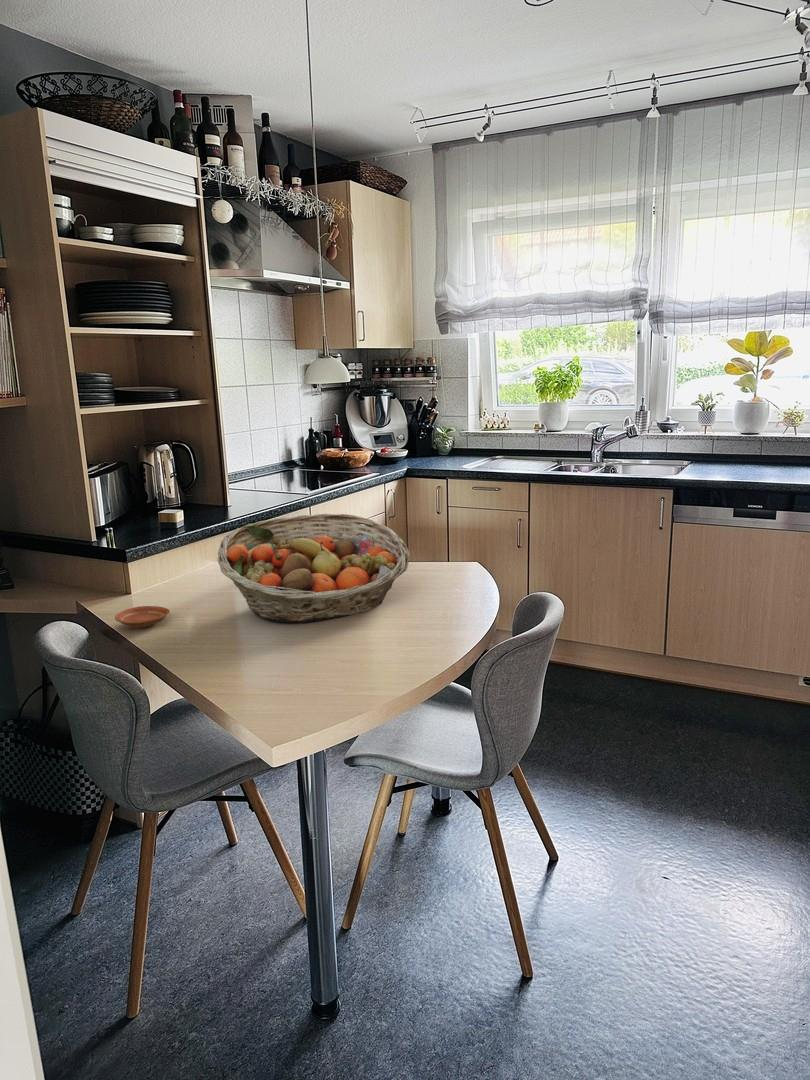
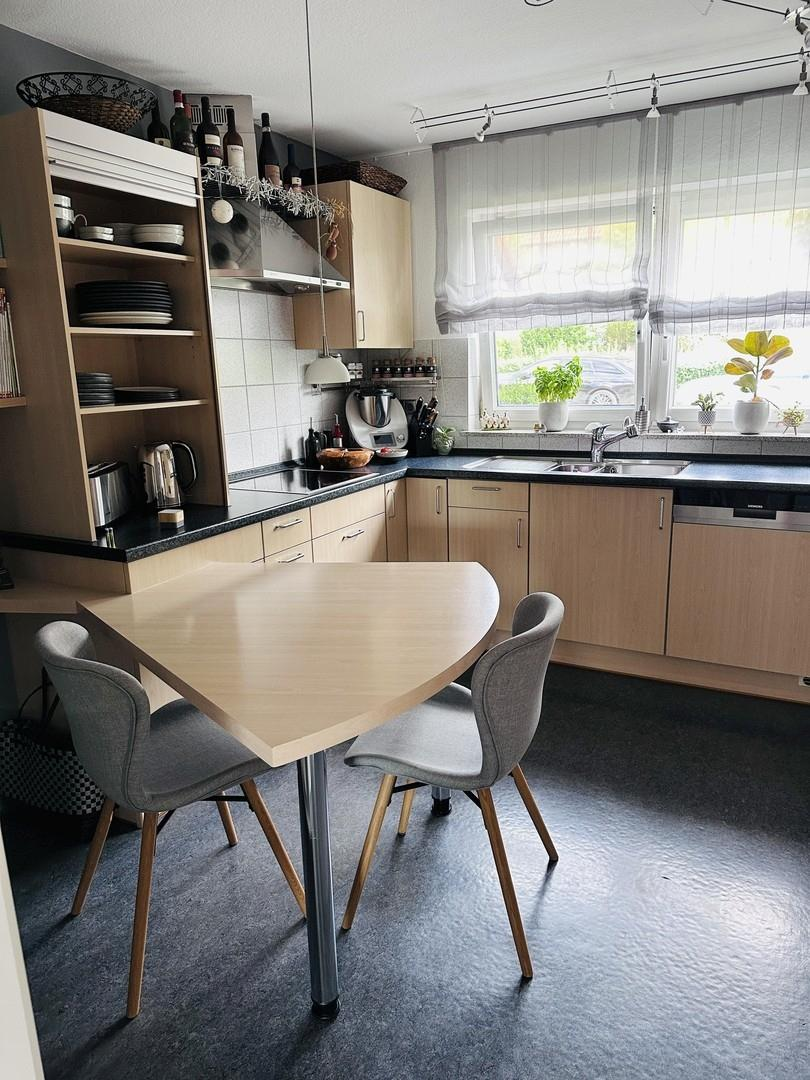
- fruit basket (315, 565)
- plate (142, 618)
